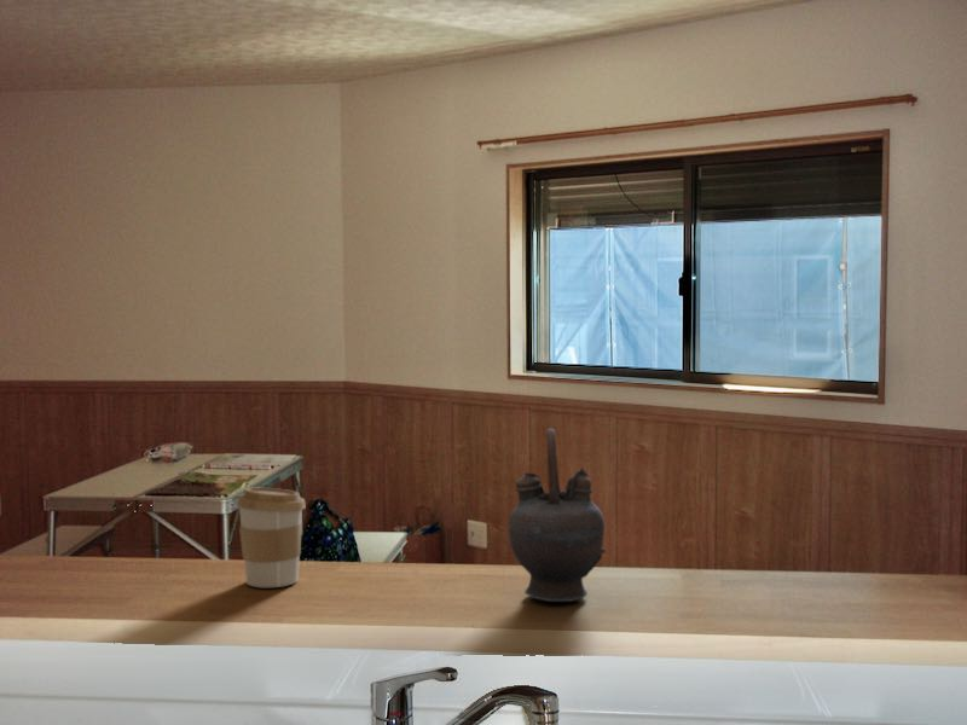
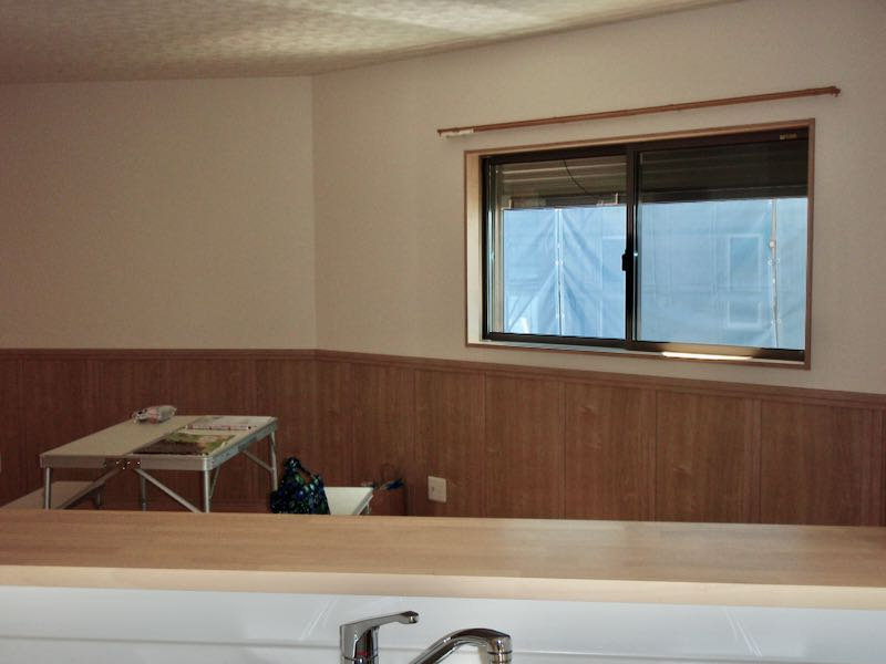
- coffee cup (271, 534)
- teapot (557, 510)
